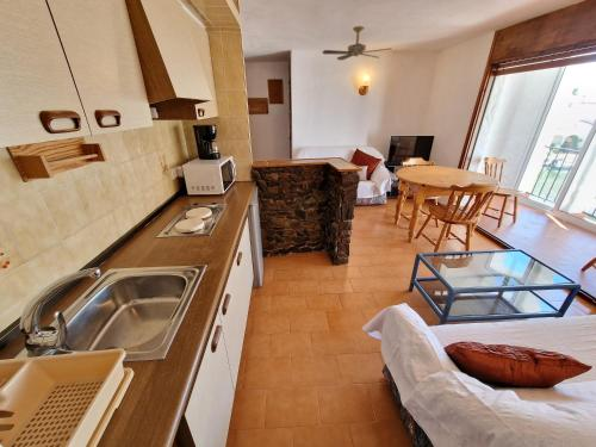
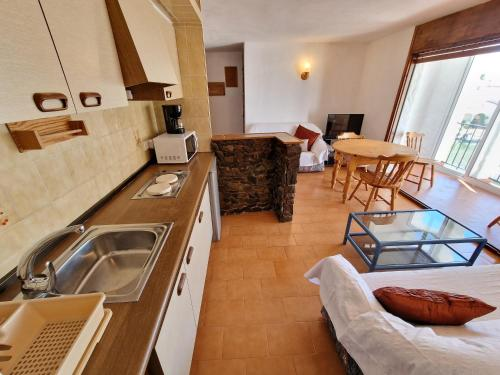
- ceiling fan (356, 41)
